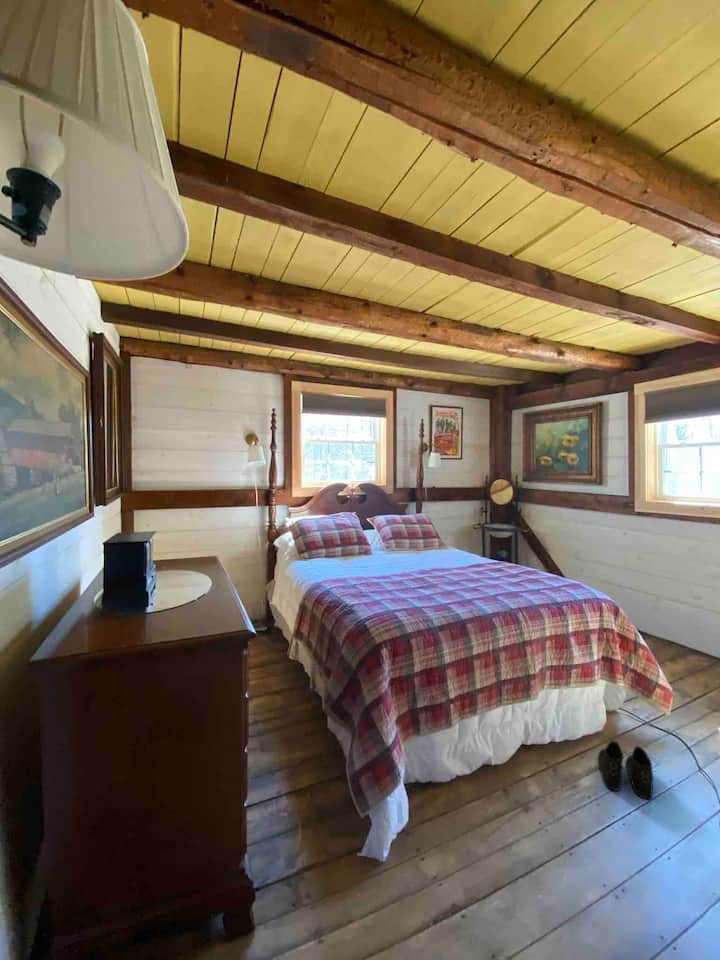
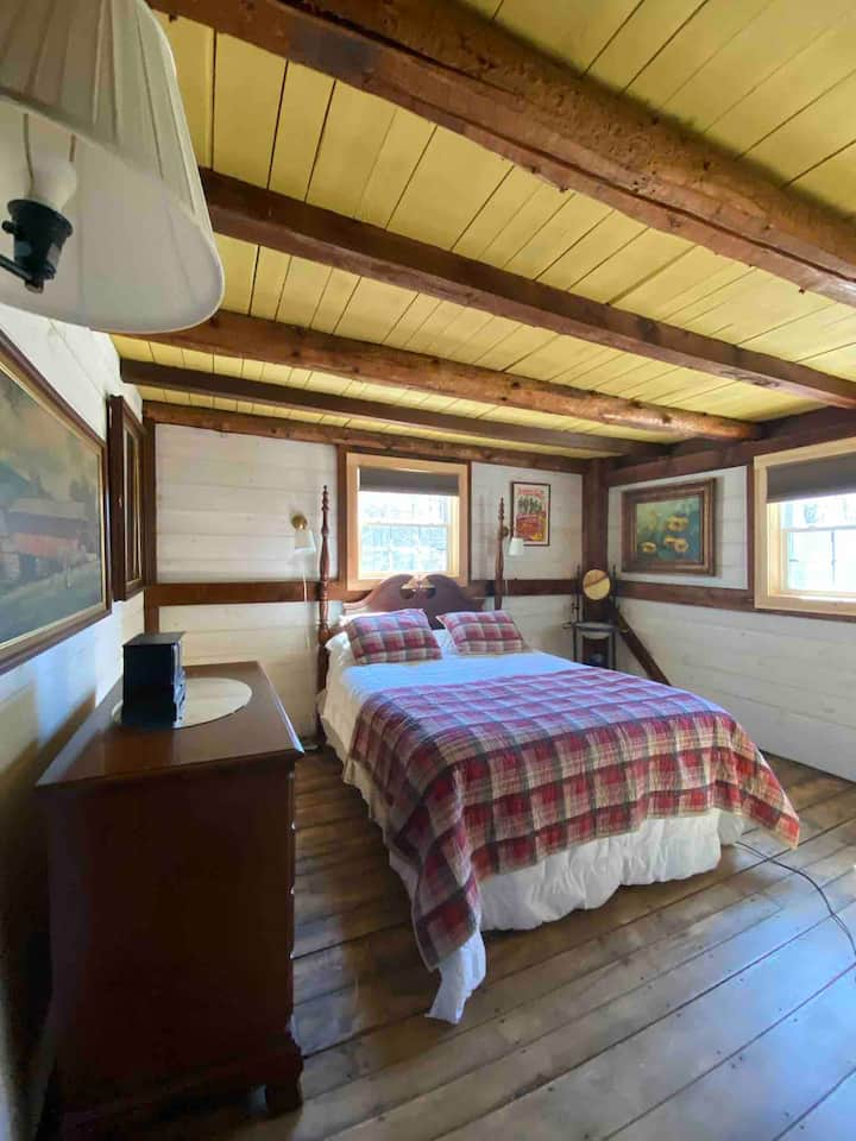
- boots (626, 759)
